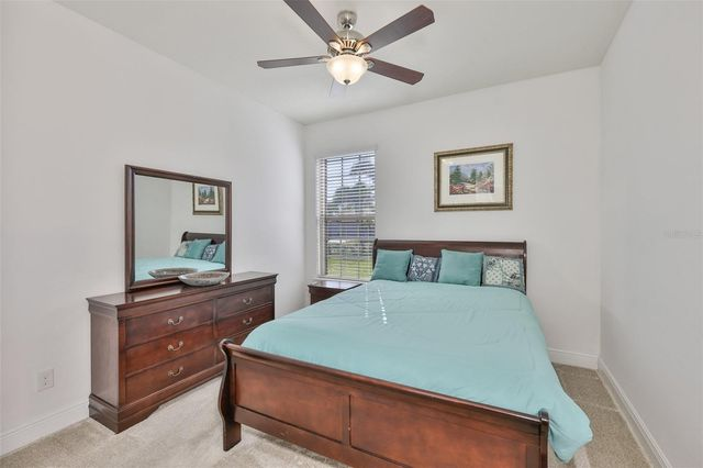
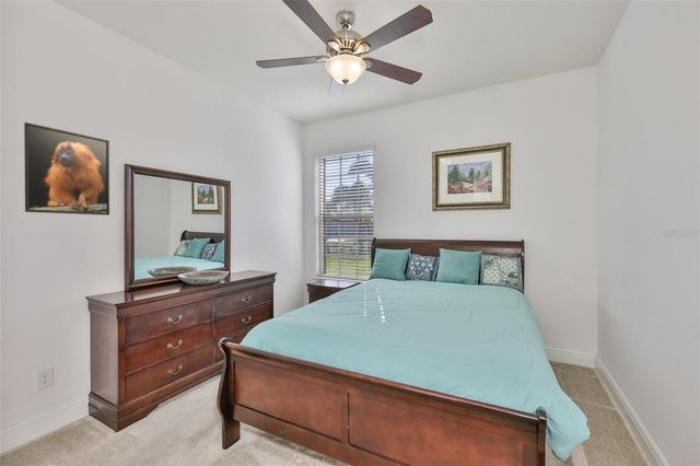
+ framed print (70, 173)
